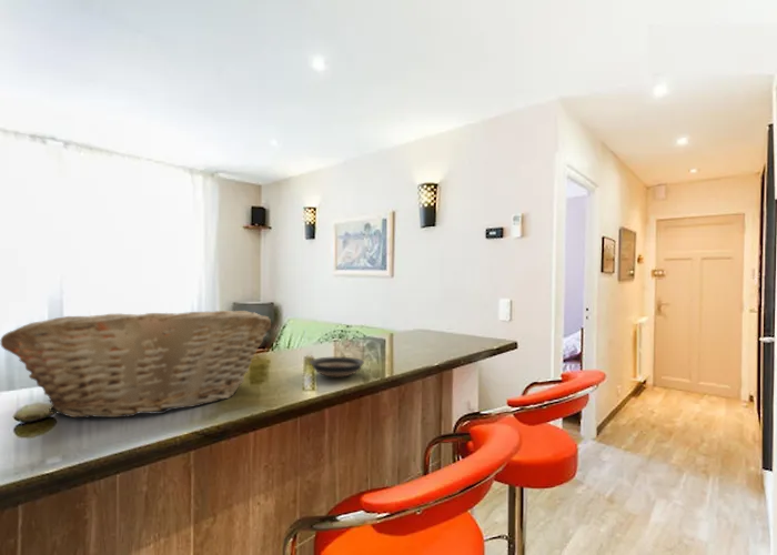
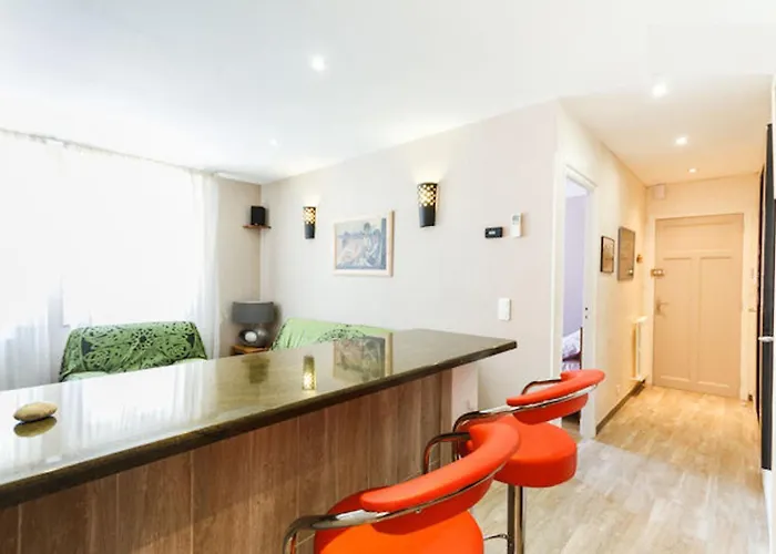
- fruit basket (155, 352)
- saucer (336, 367)
